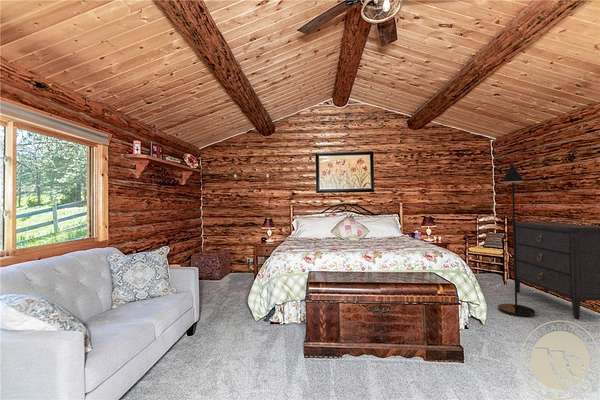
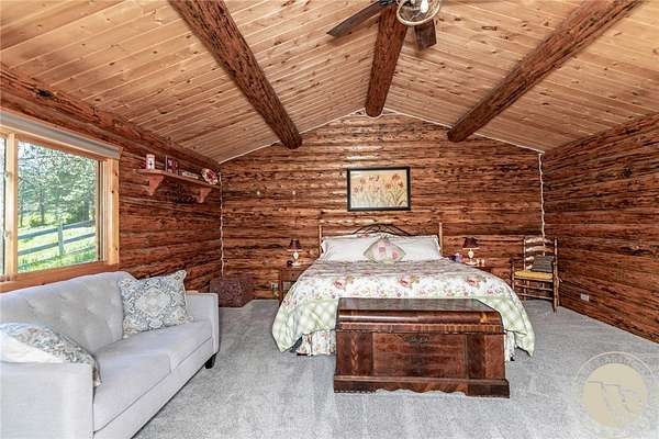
- floor lamp (514, 238)
- dresser (558, 264)
